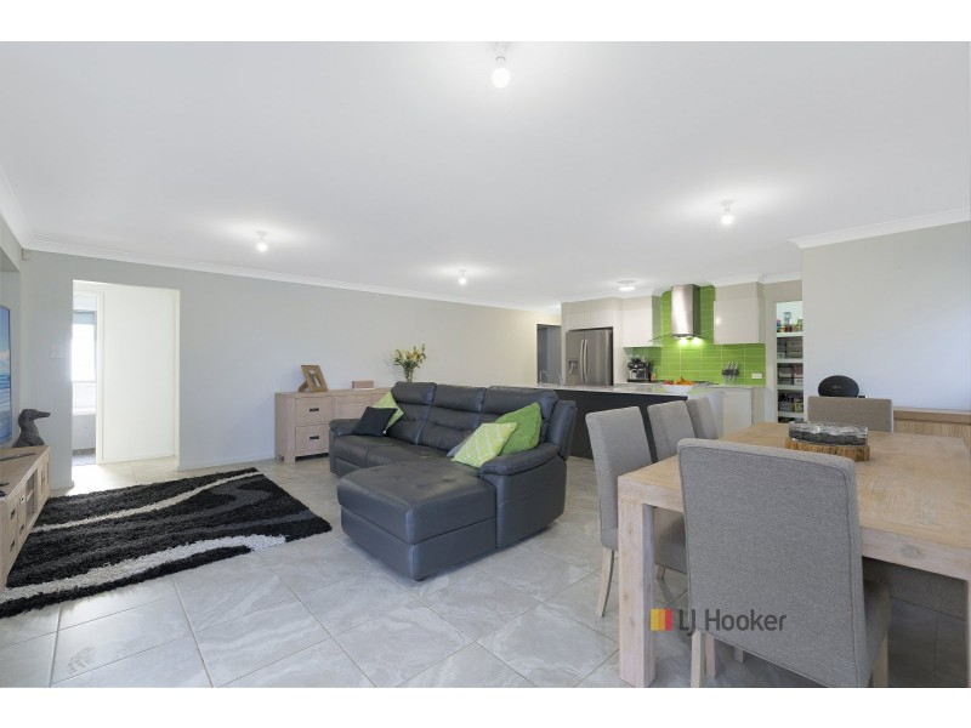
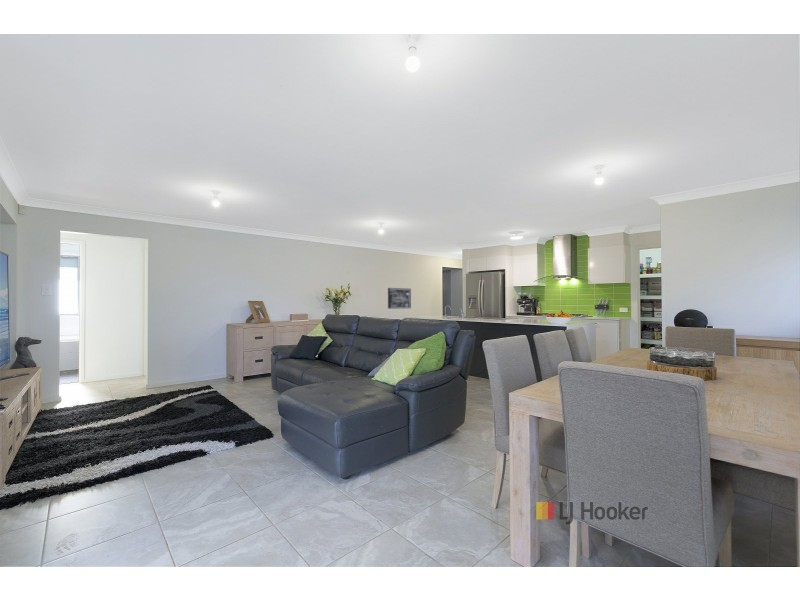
+ wall art (399, 298)
